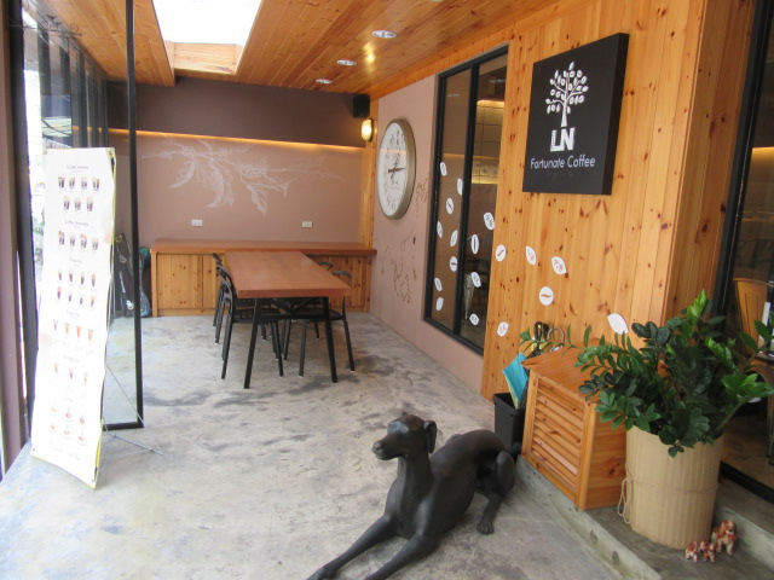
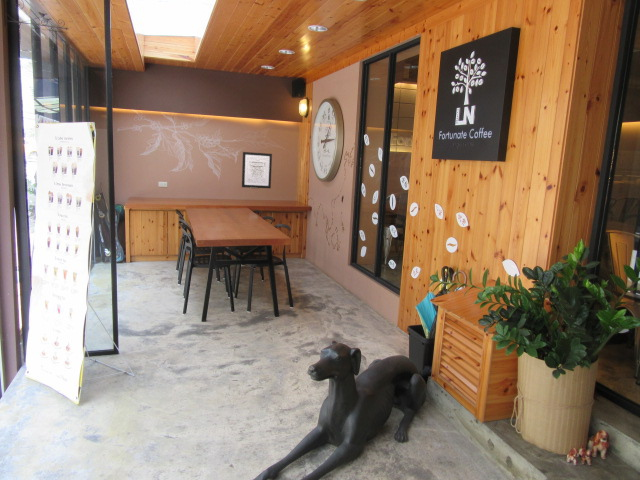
+ wall art (256, 170)
